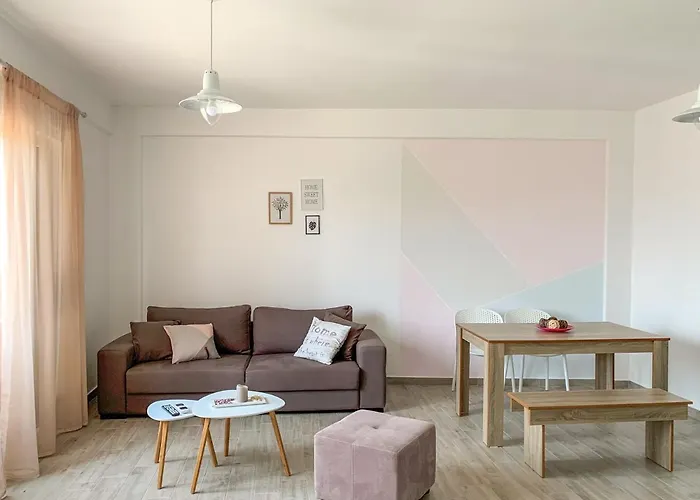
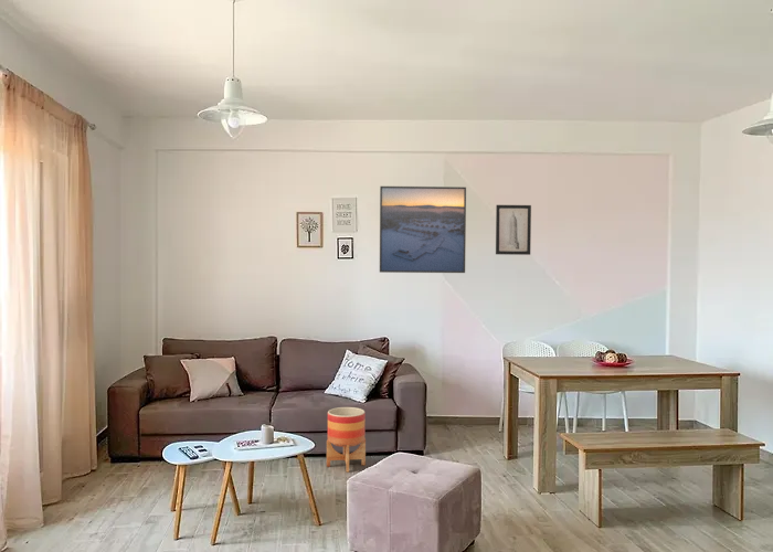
+ planter (346, 438)
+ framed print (422, 230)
+ wall art (512, 230)
